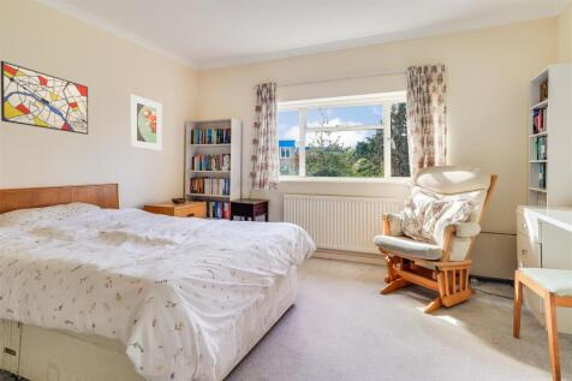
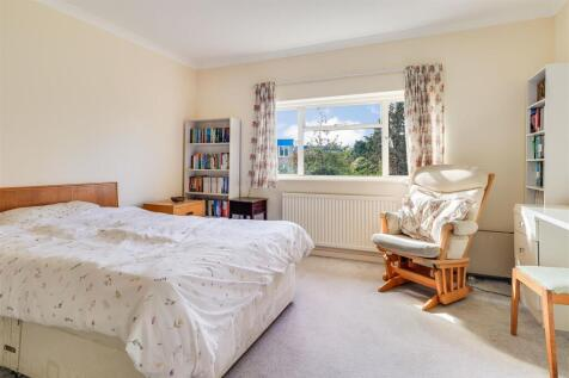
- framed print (147, 124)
- wall art (49, 101)
